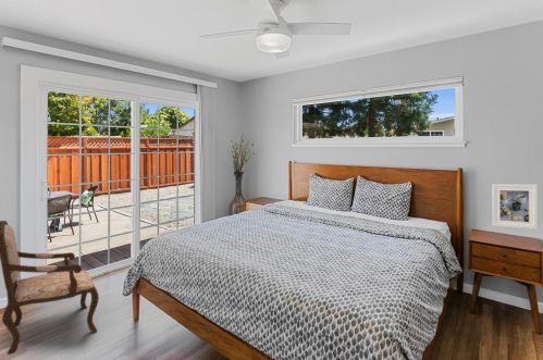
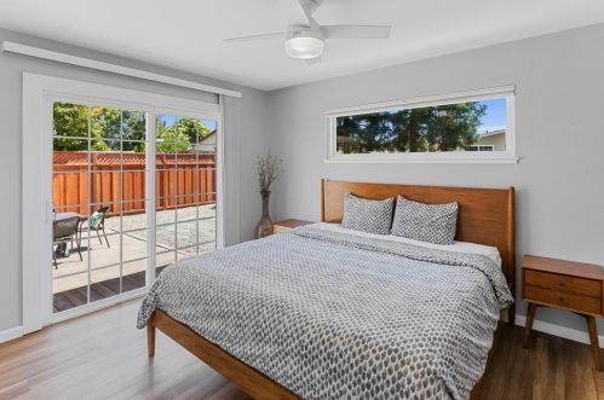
- armchair (50, 273)
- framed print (514, 206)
